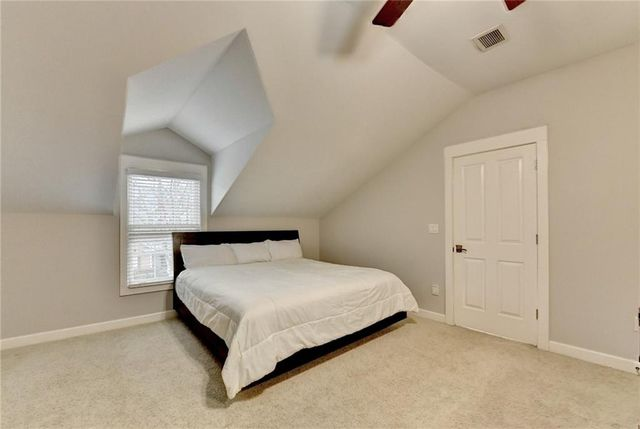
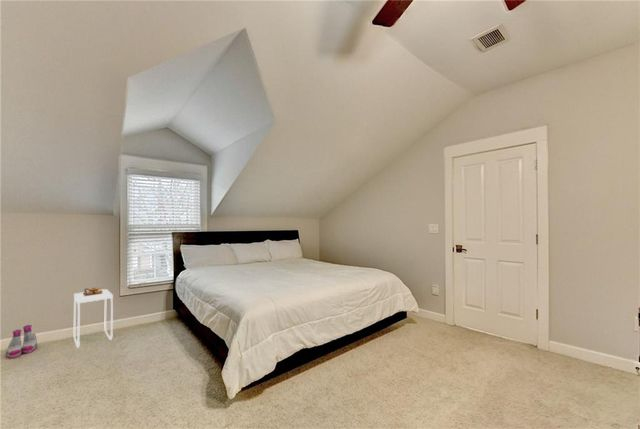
+ boots (20, 339)
+ side table (105, 314)
